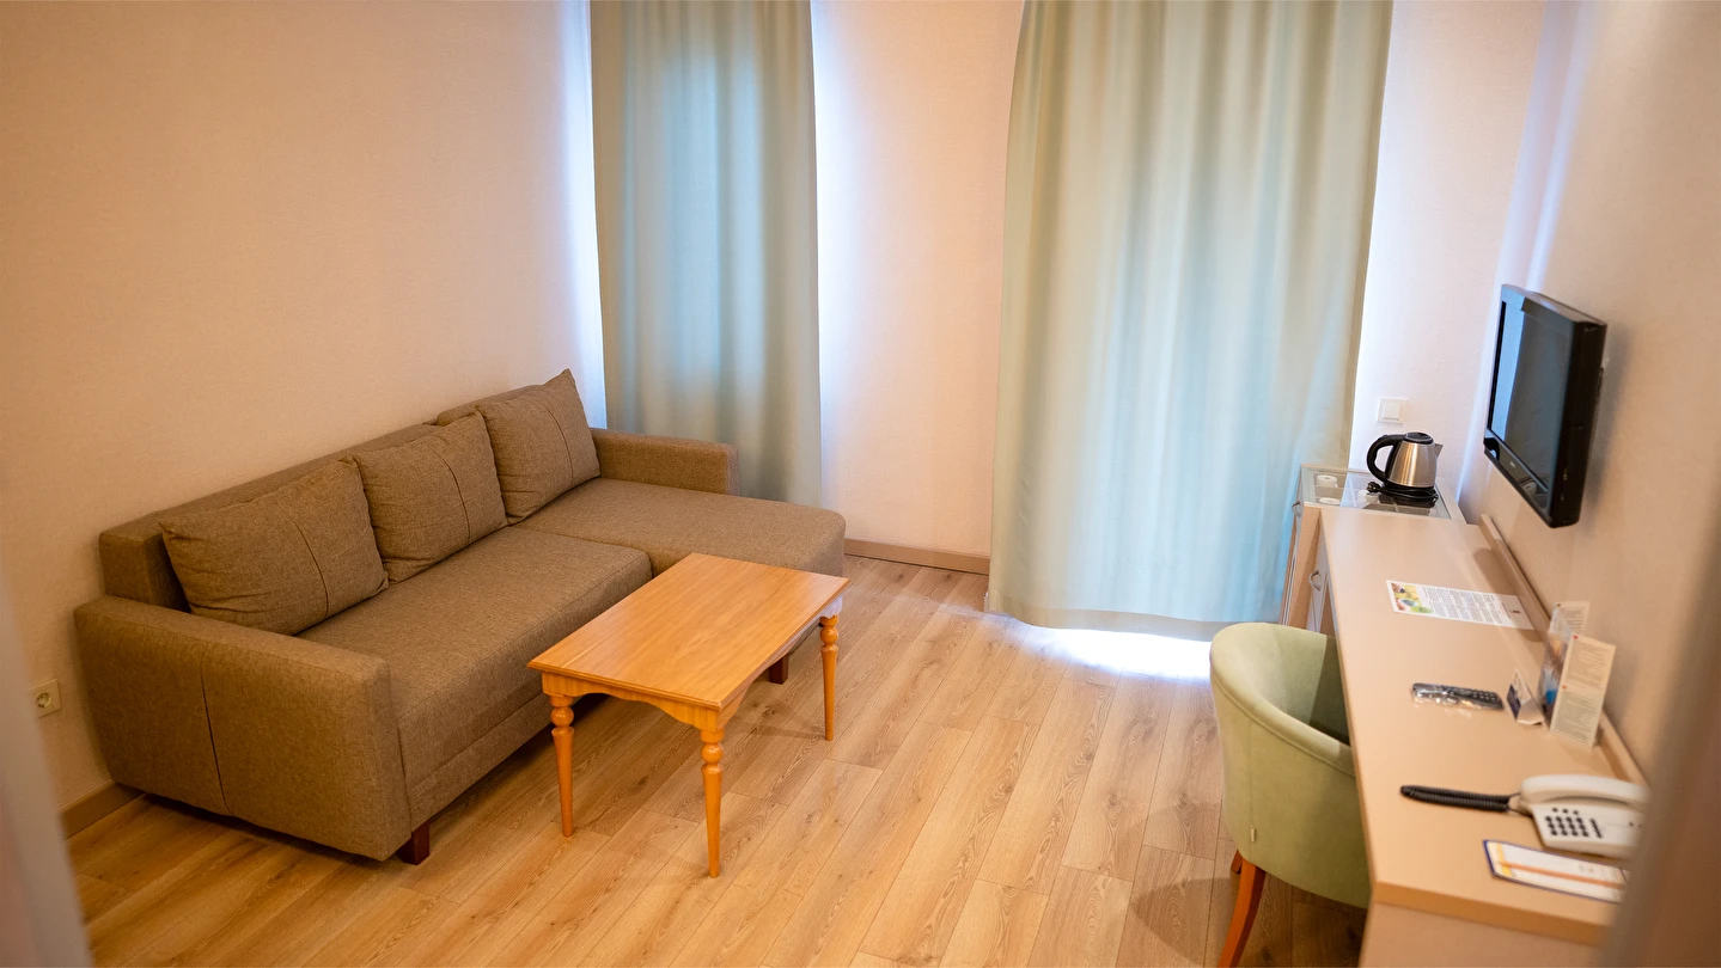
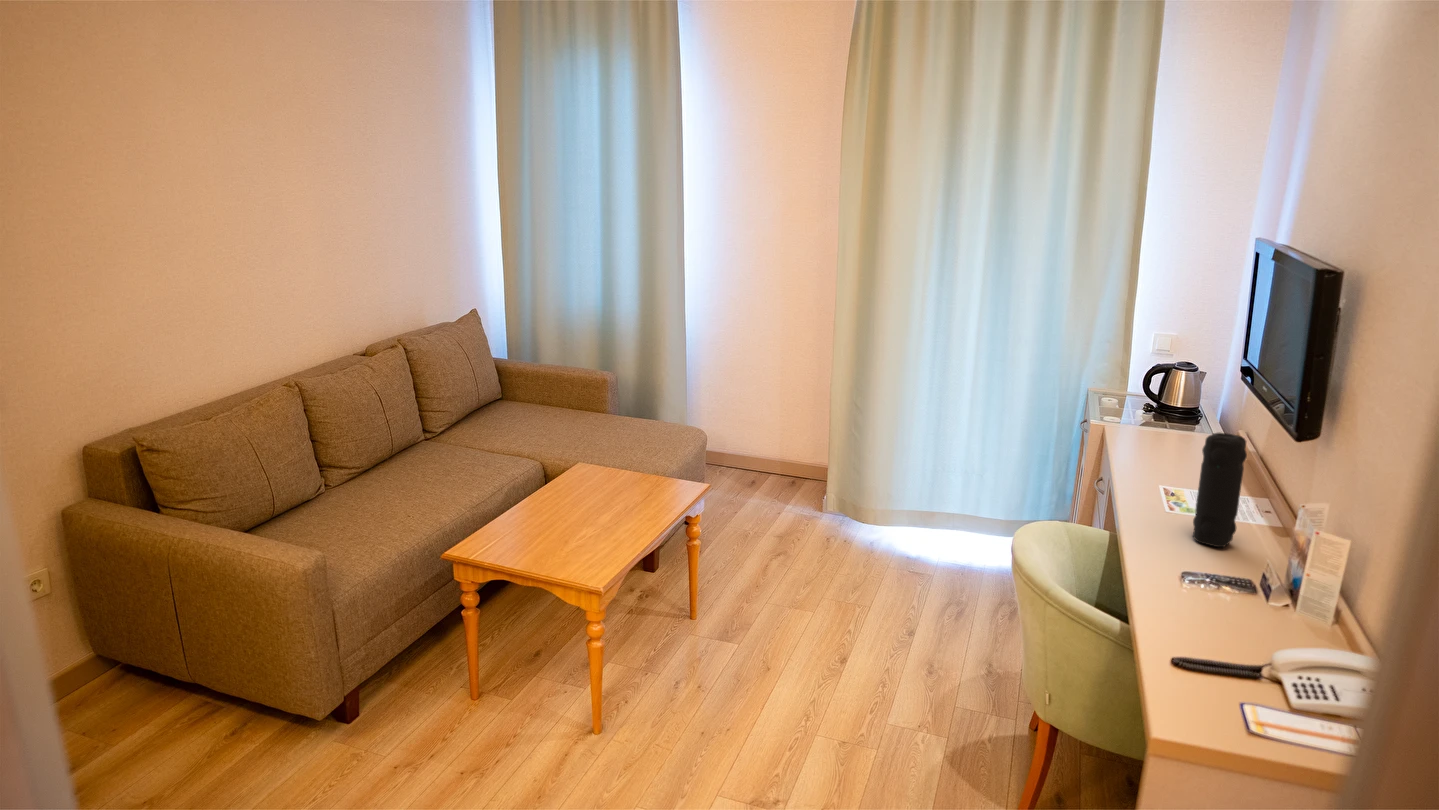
+ speaker (1219, 489)
